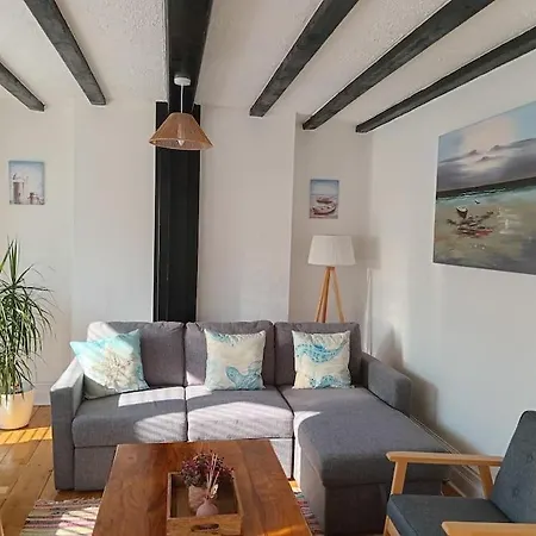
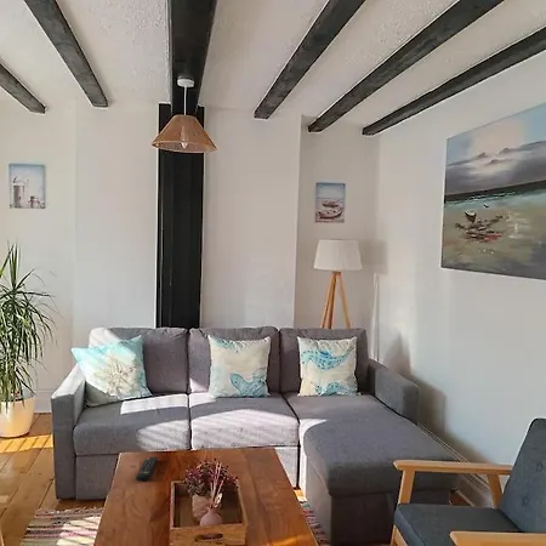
+ remote control (147, 468)
